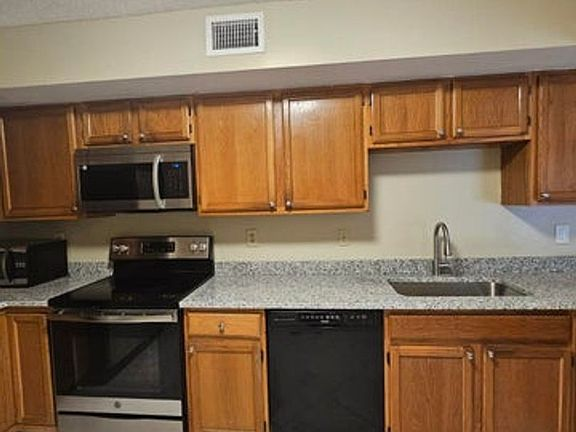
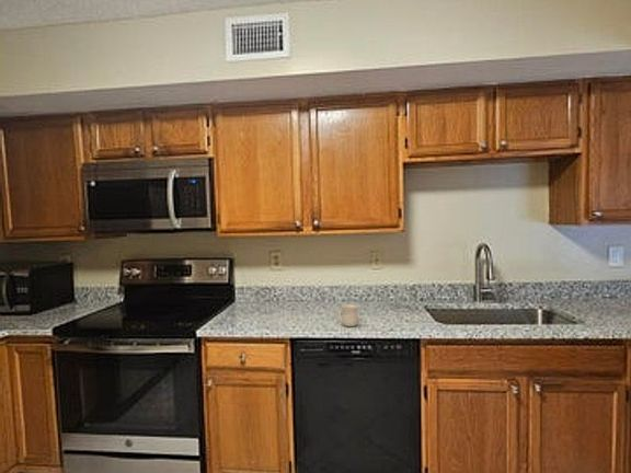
+ mug (346, 315)
